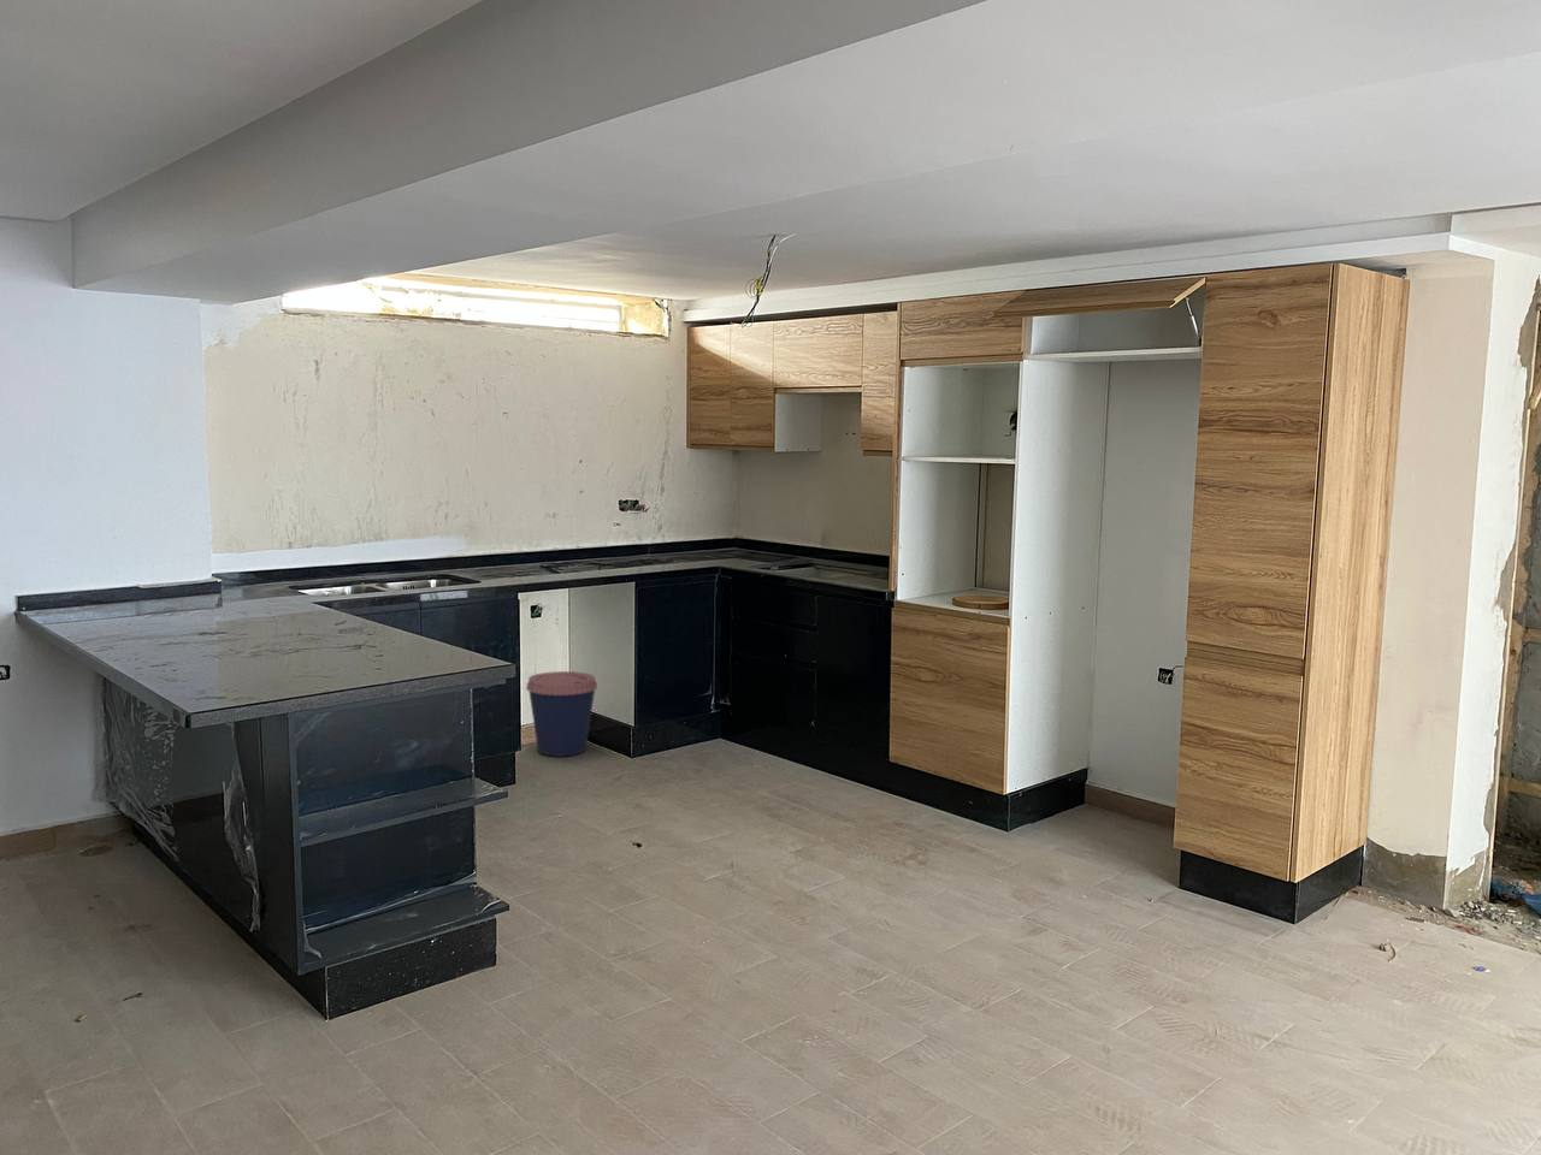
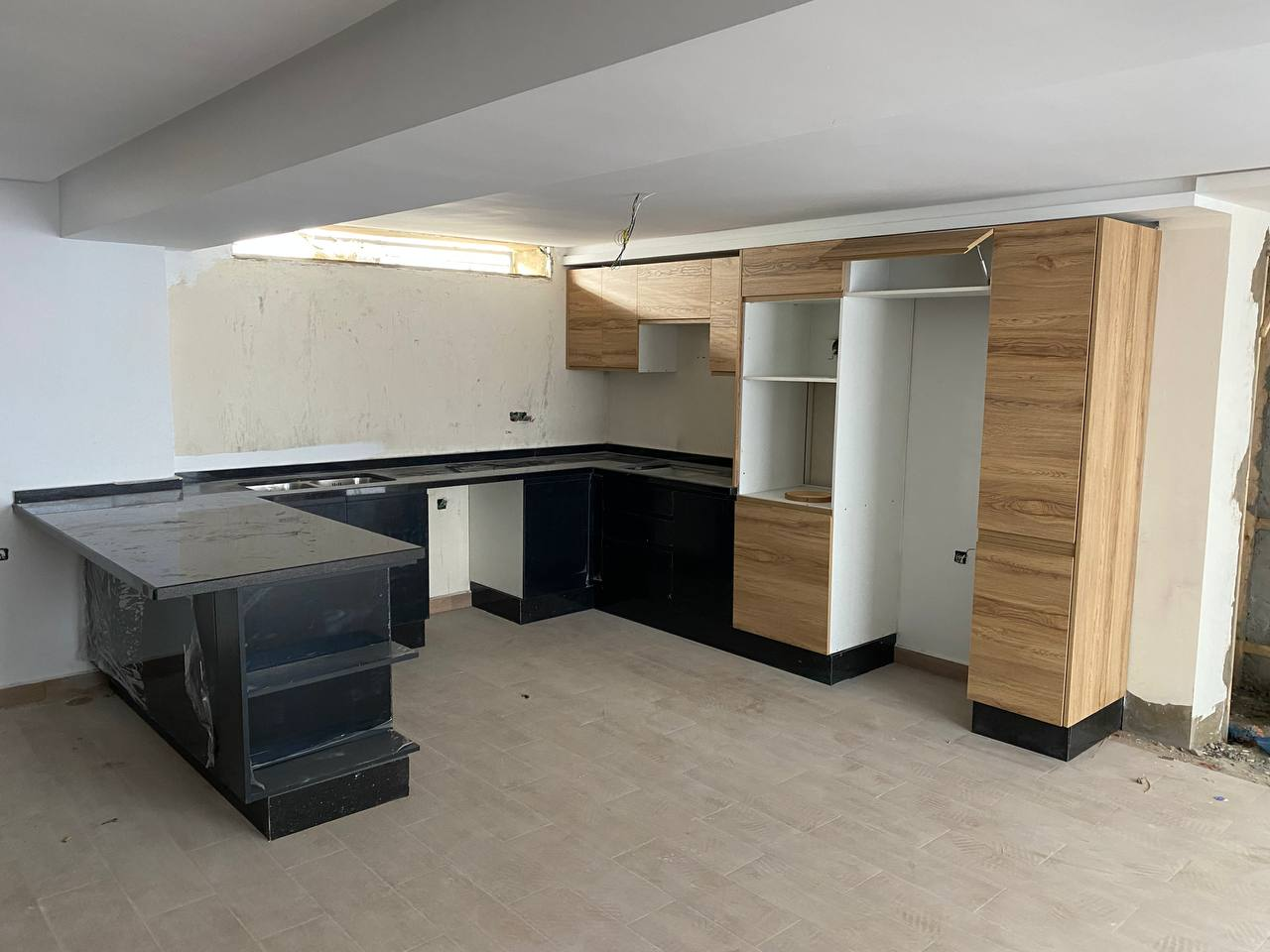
- coffee cup (561, 713)
